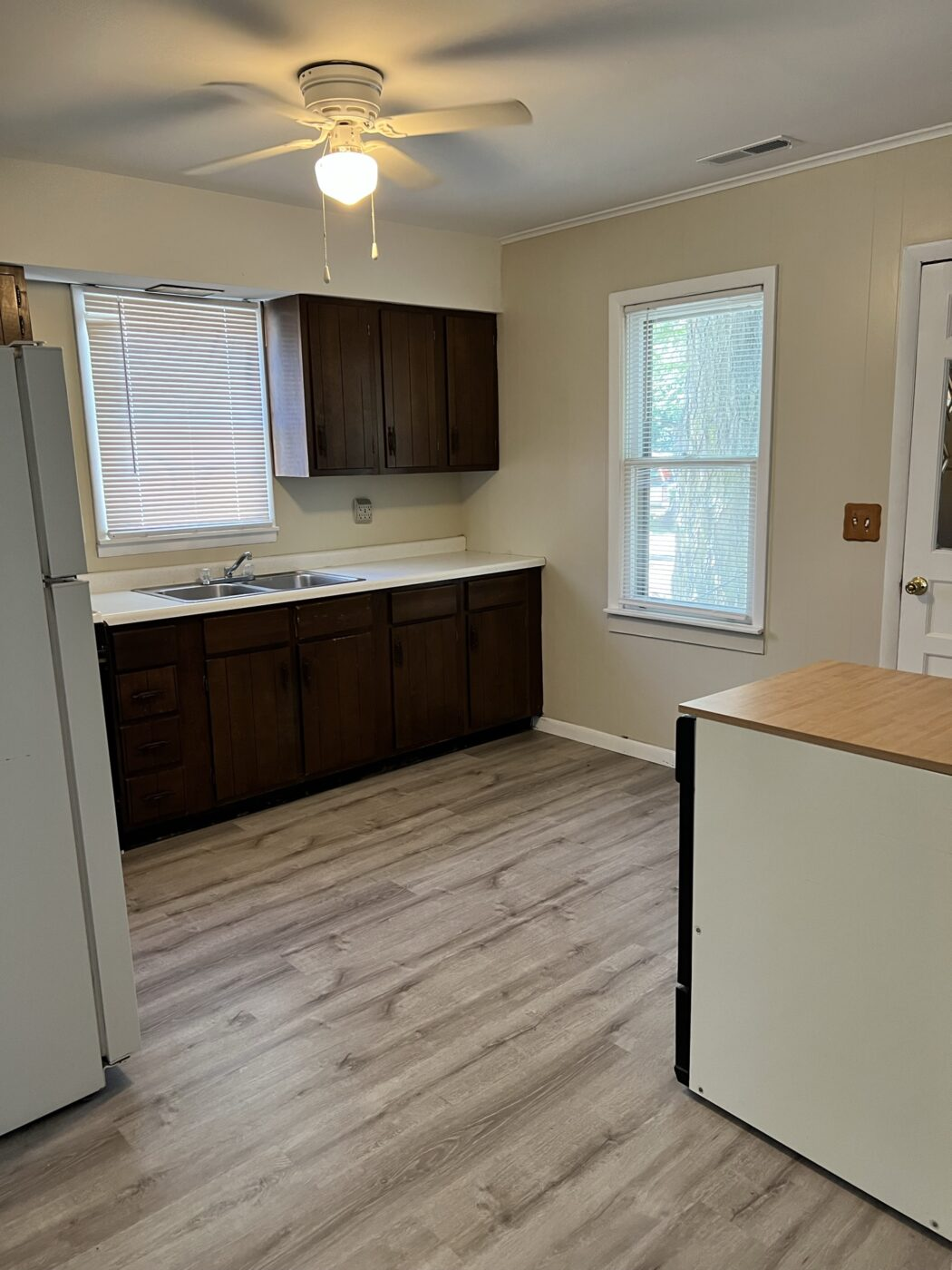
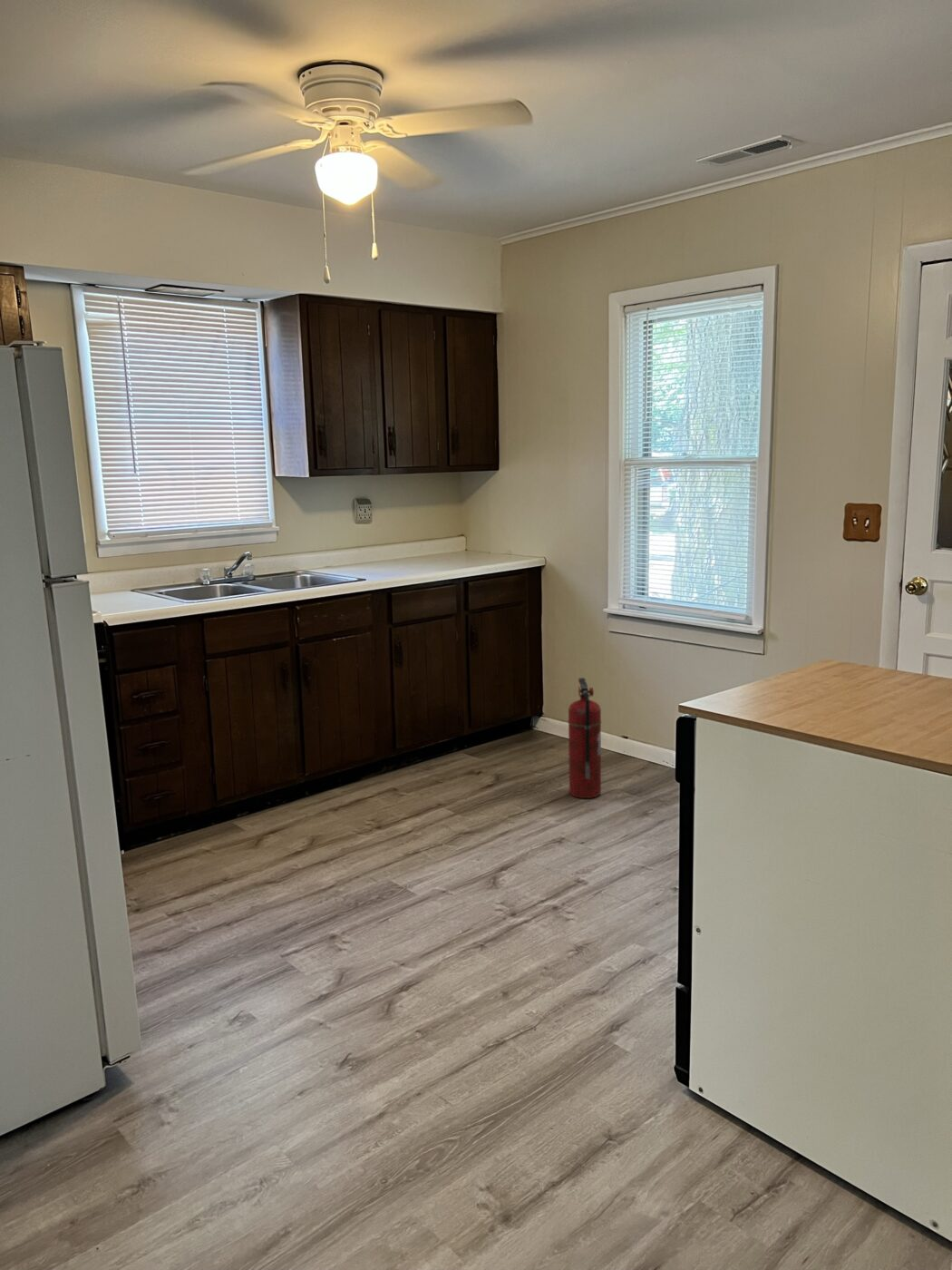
+ fire extinguisher (585, 738)
